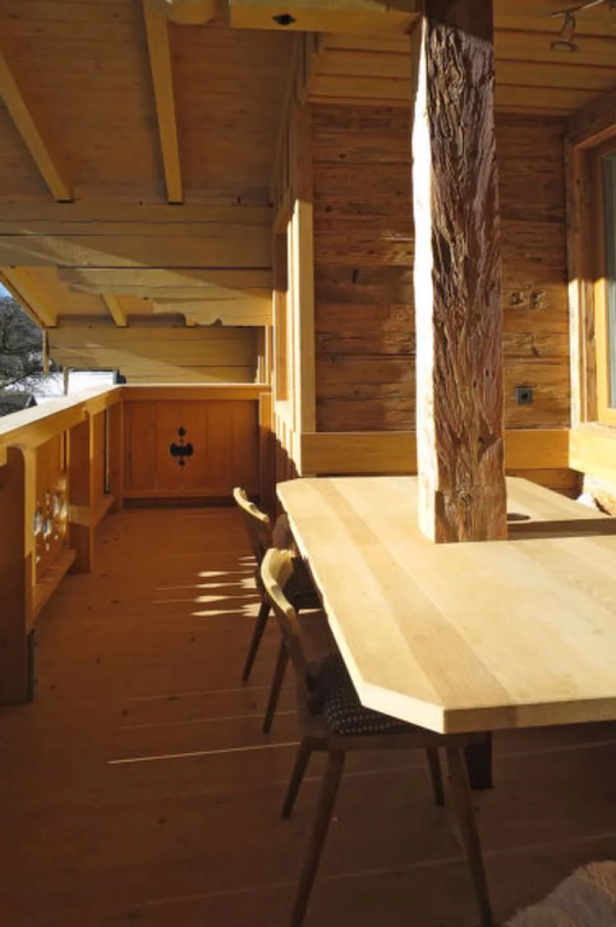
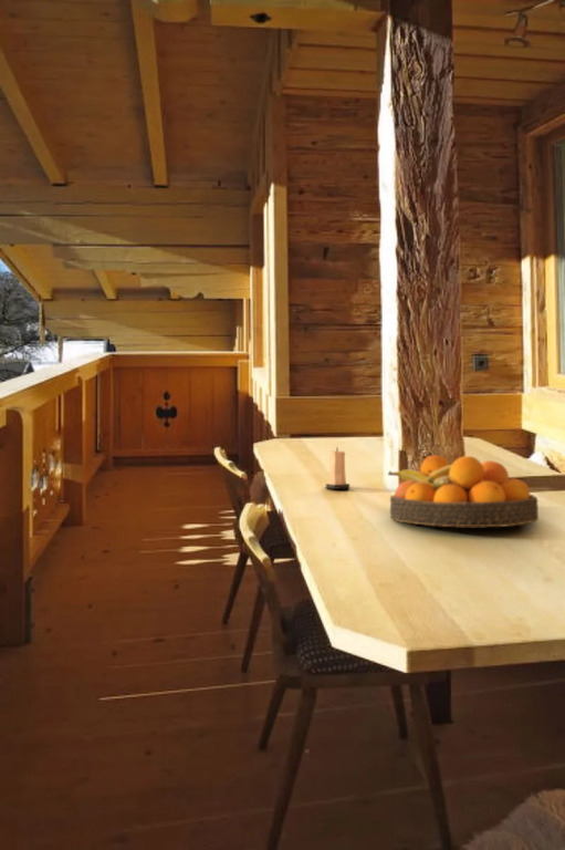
+ candle (337, 467)
+ fruit bowl (461, 487)
